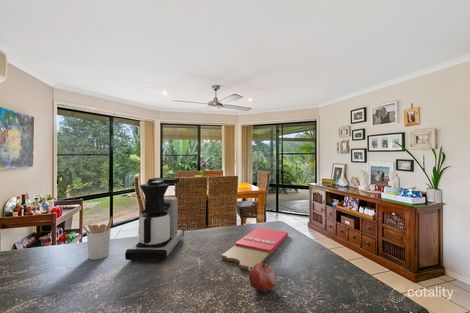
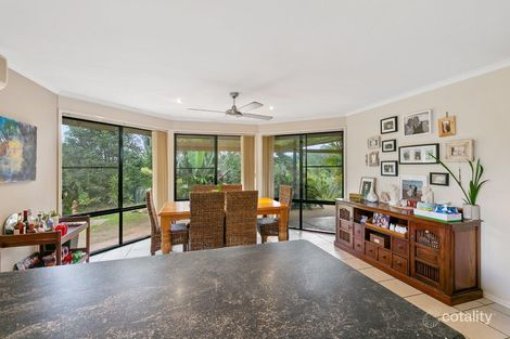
- utensil holder (98, 238)
- cutting board (257, 245)
- coffee maker (158, 214)
- fruit (262, 274)
